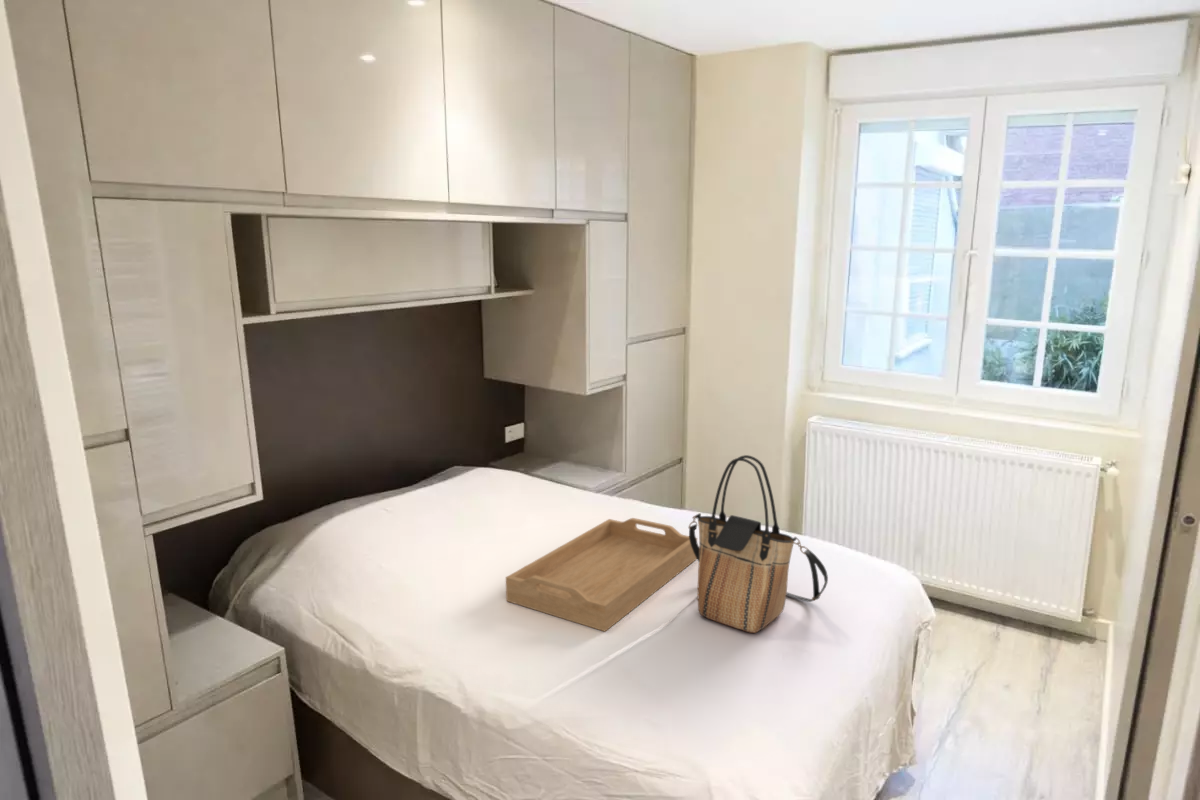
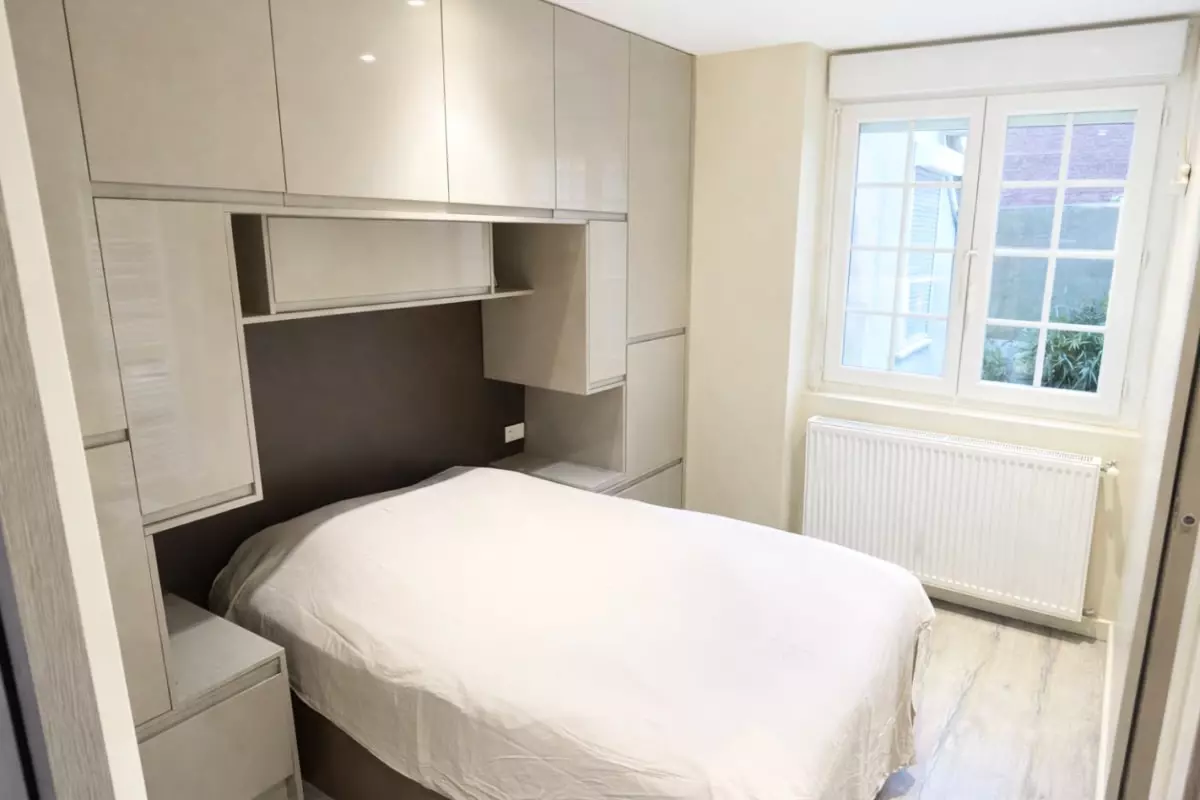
- serving tray (607, 564)
- tote bag (758, 532)
